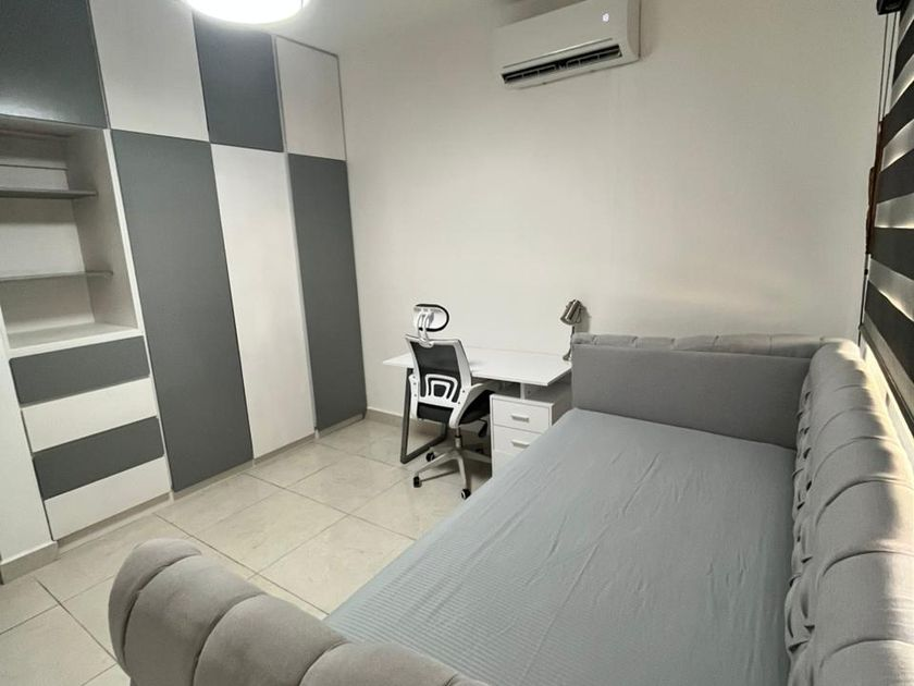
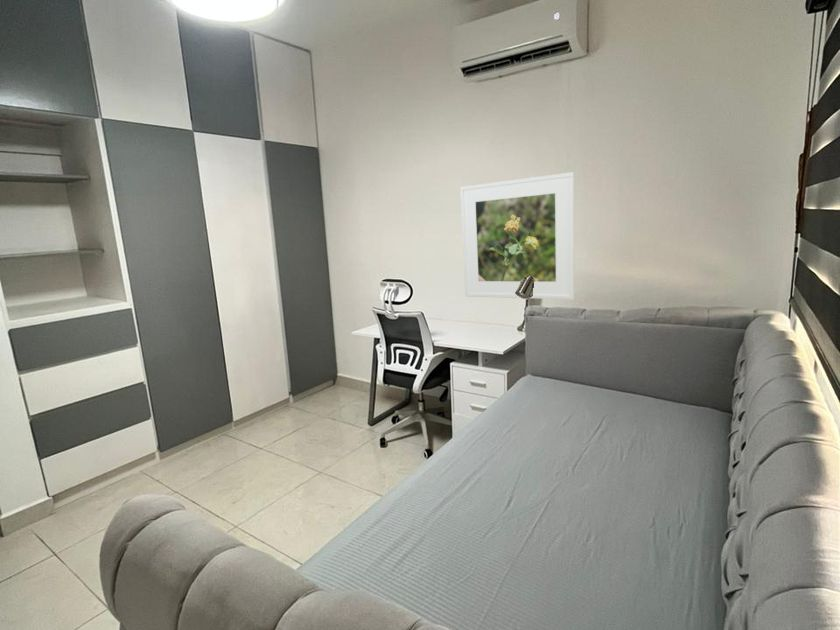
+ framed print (514, 240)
